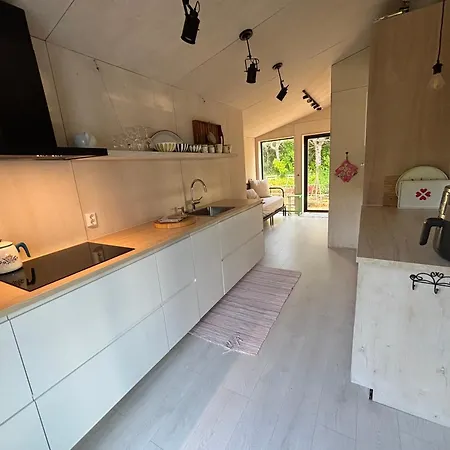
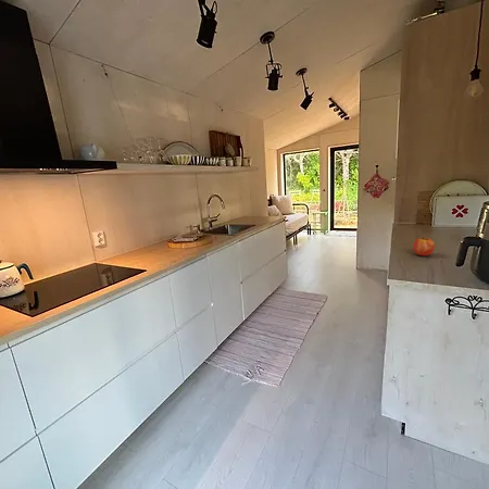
+ fruit (424, 246)
